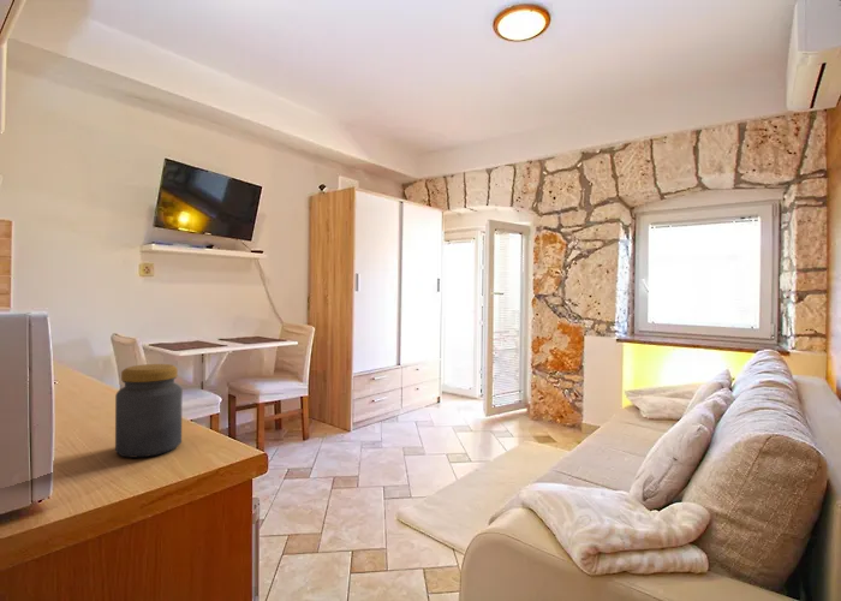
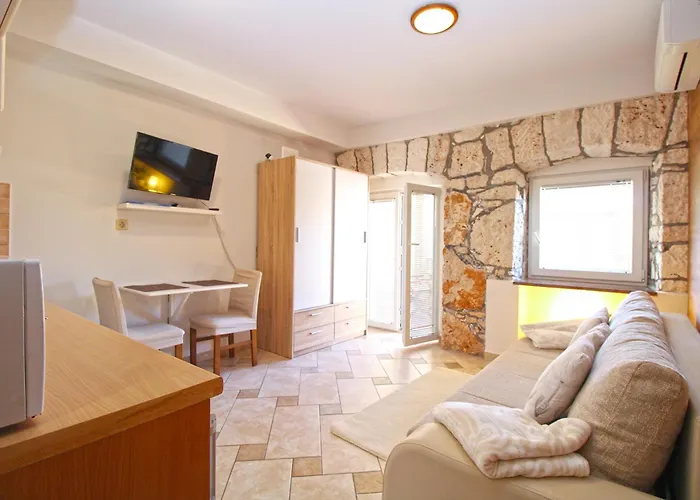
- jar (149, 407)
